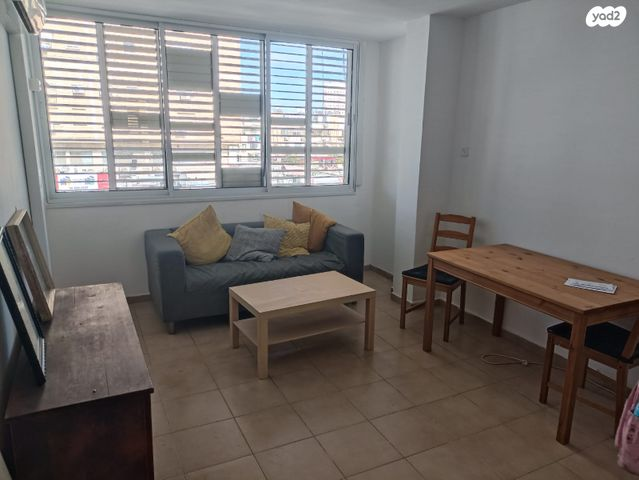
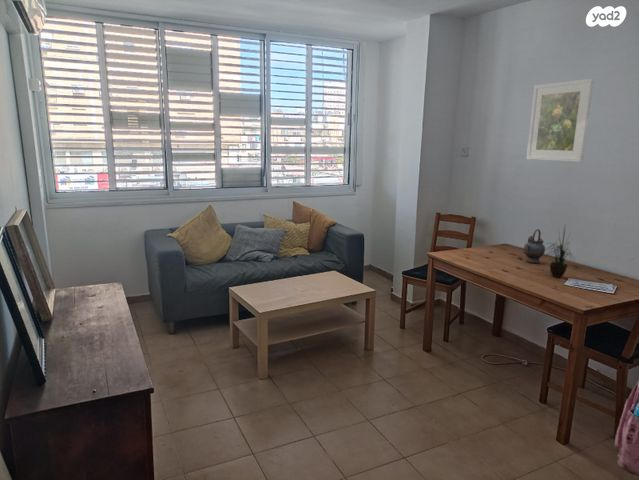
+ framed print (557, 122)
+ potted plant (560, 247)
+ teapot (533, 245)
